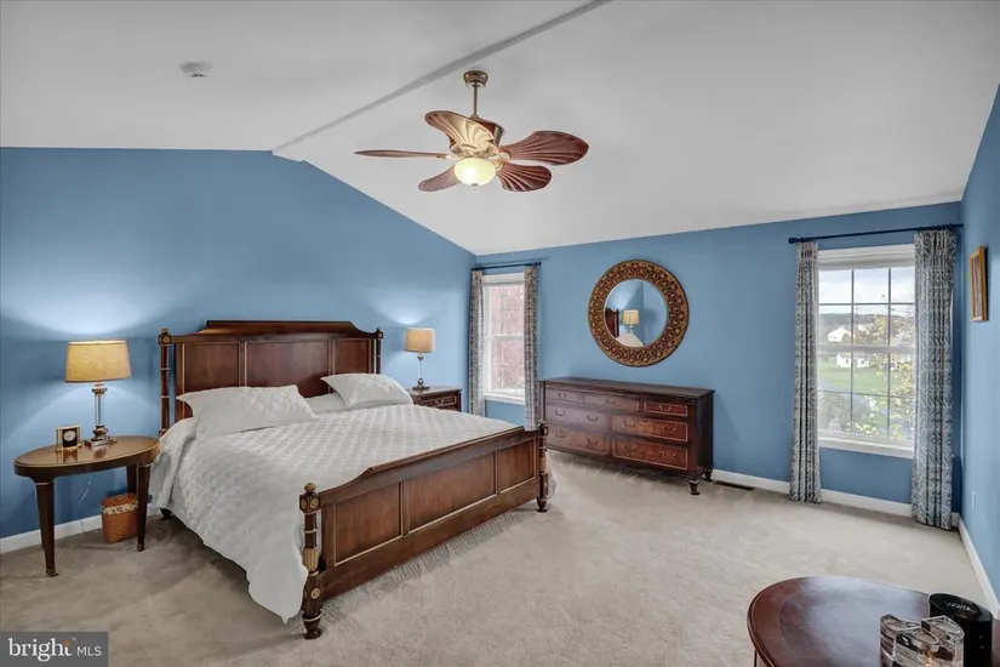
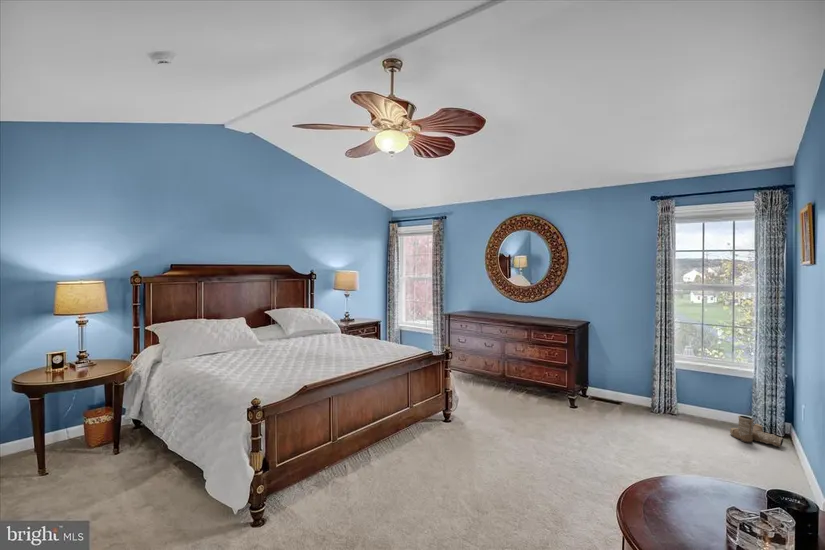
+ boots (755, 428)
